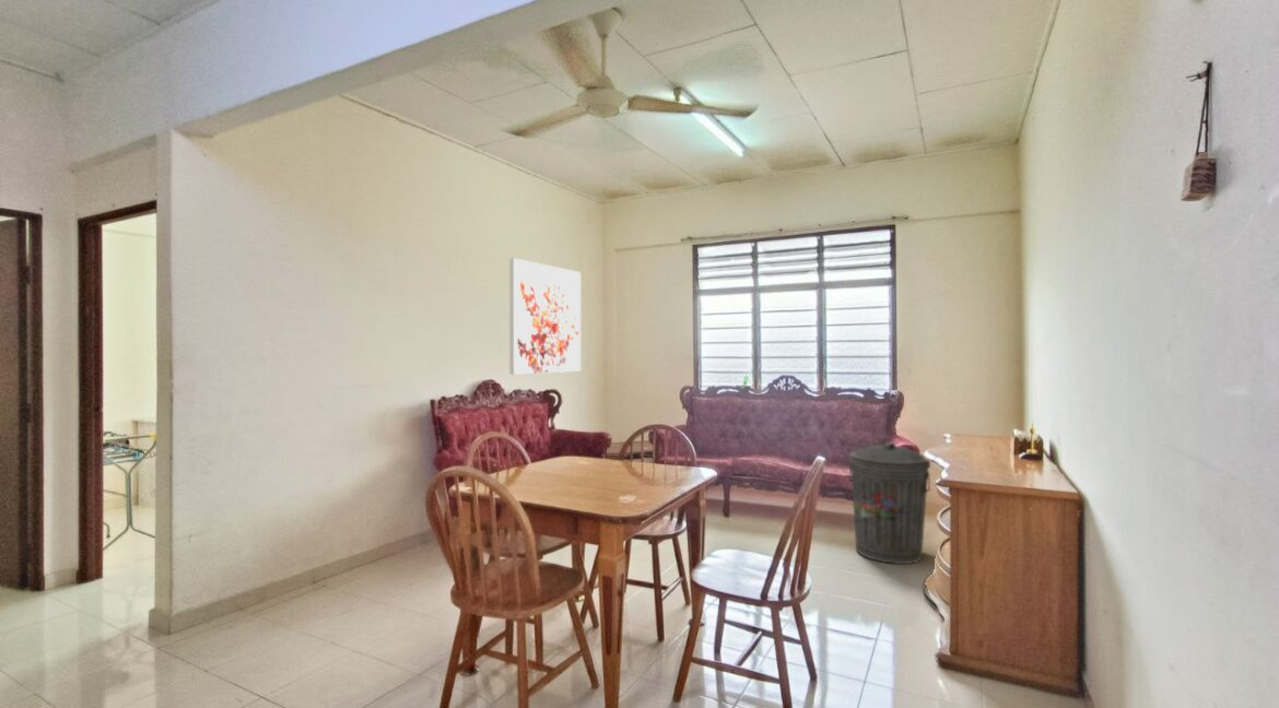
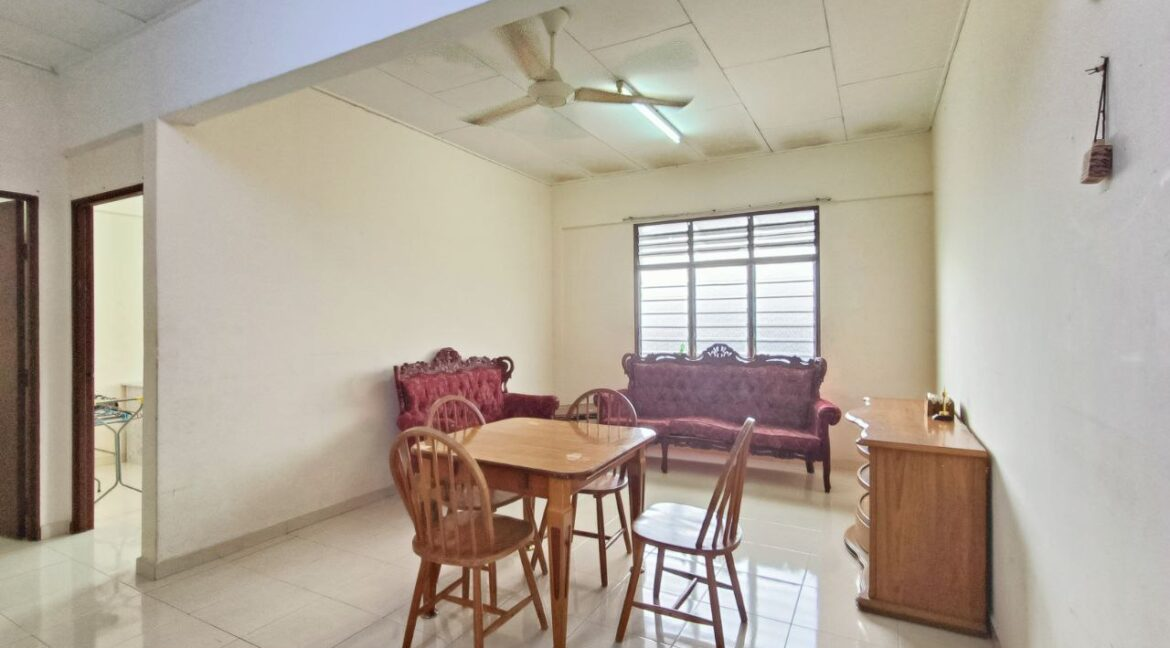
- wall art (548, 319)
- trash can (888, 497)
